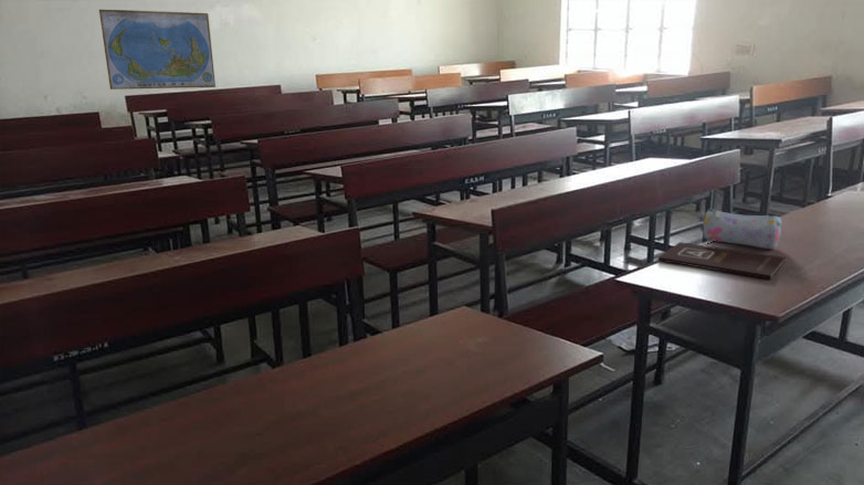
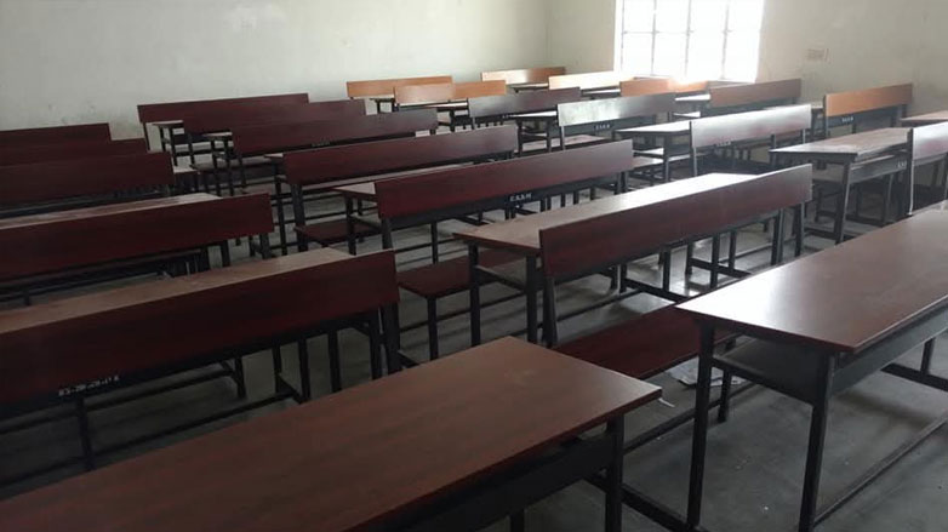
- pencil case (741, 228)
- world map (160, 50)
- book (720, 259)
